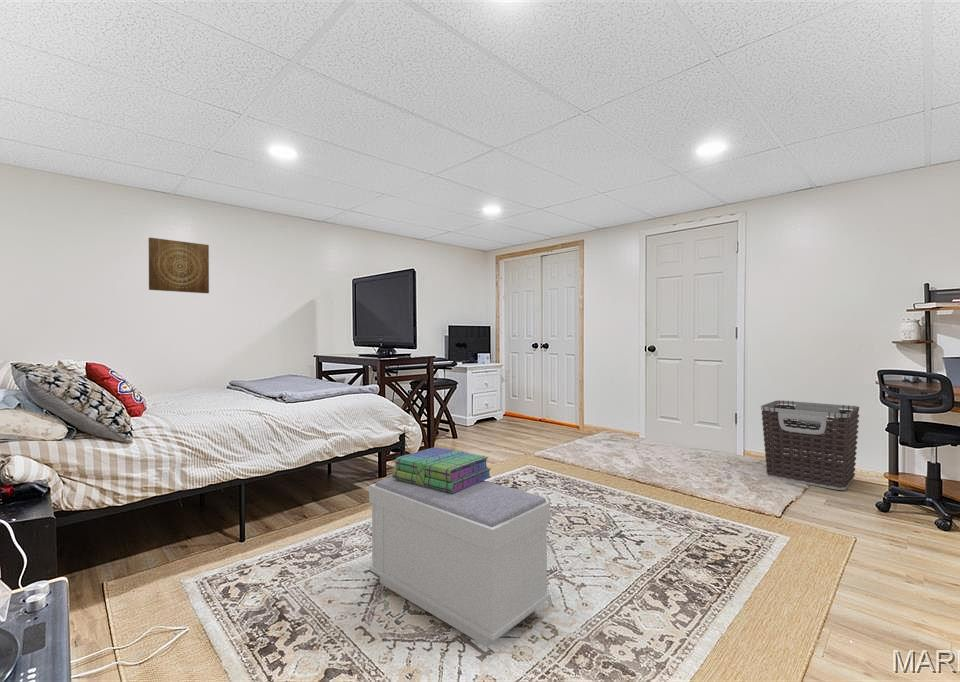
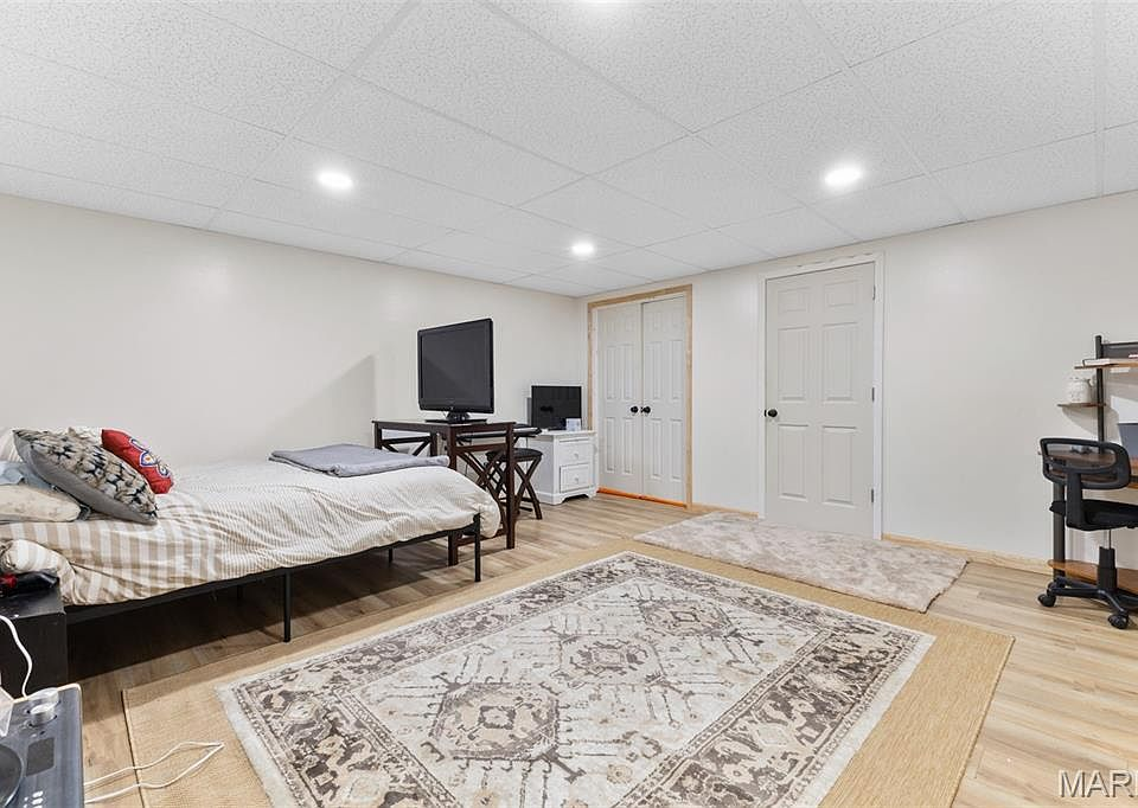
- stack of books (441, 467)
- bench (455, 540)
- clothes hamper (809, 441)
- wall art (179, 266)
